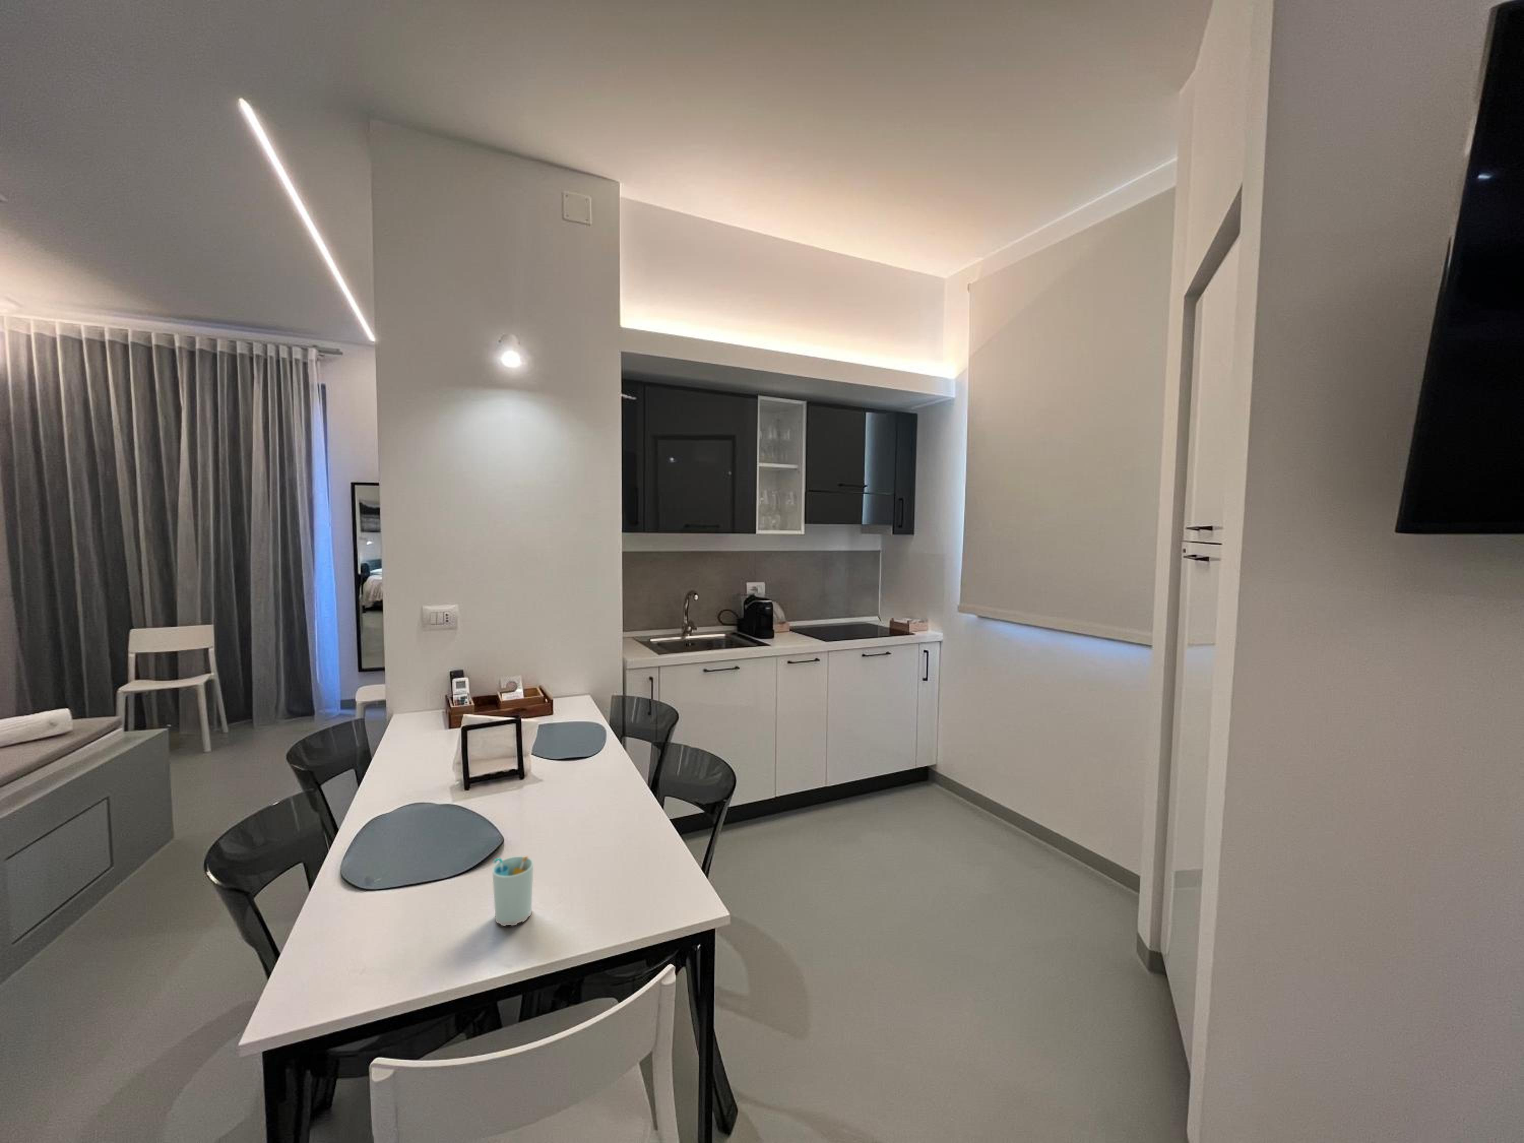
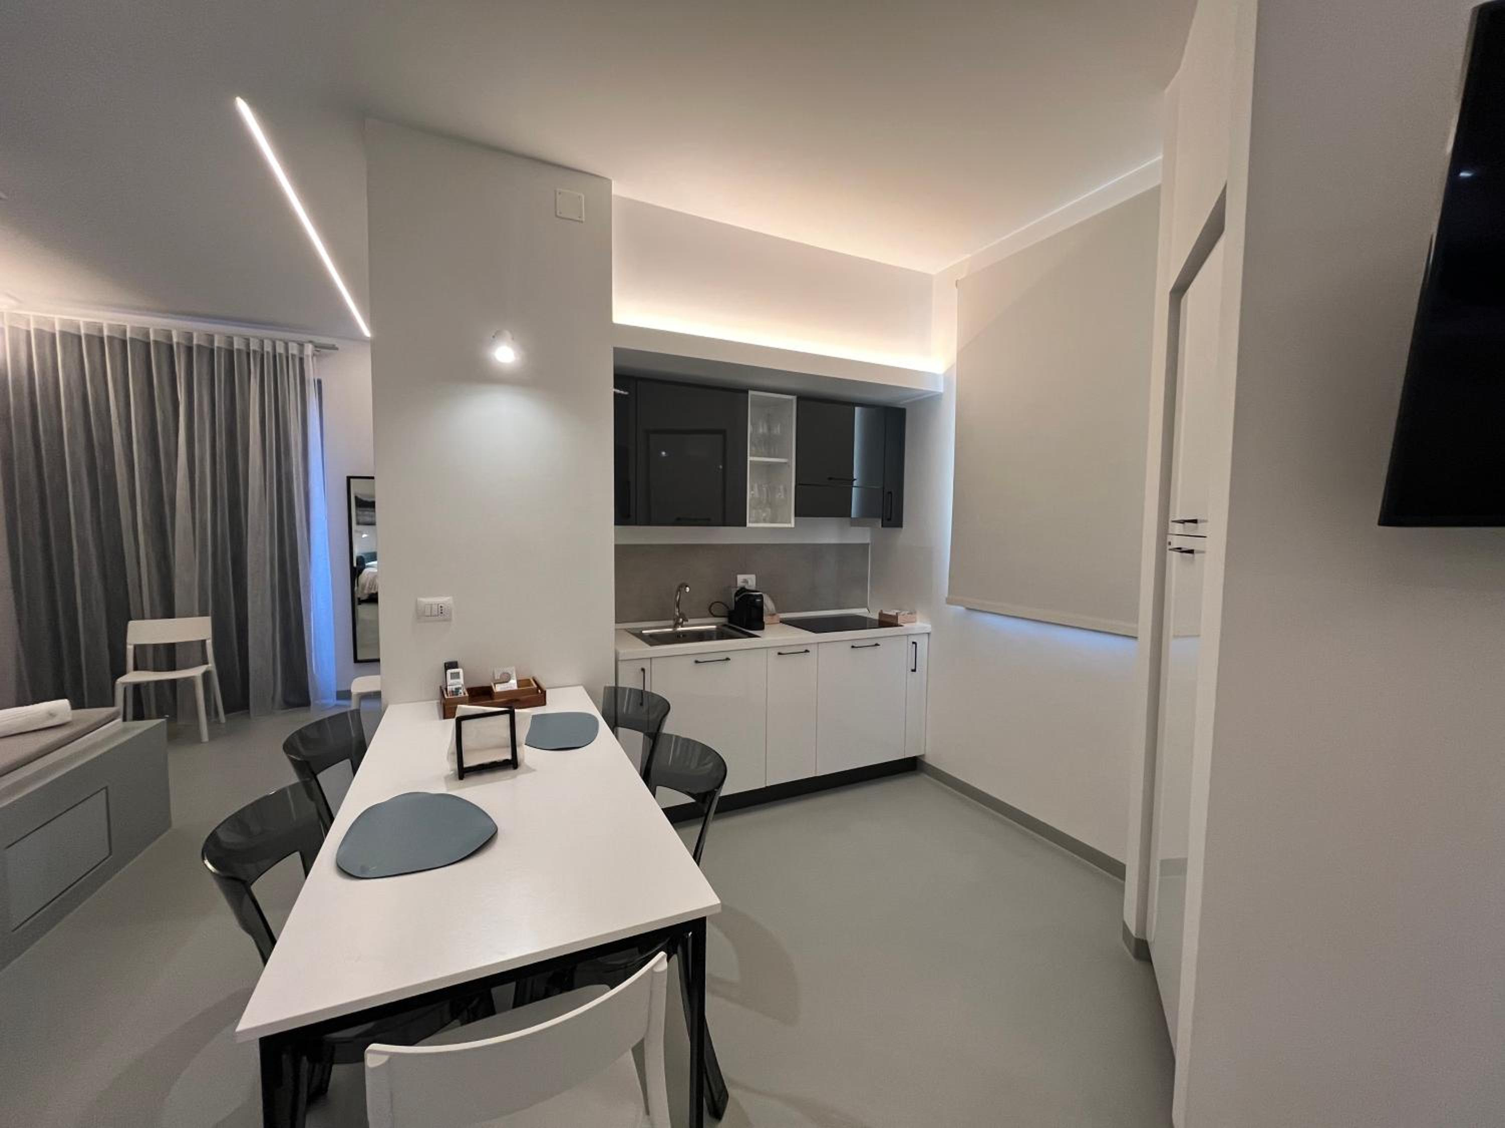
- cup (514, 885)
